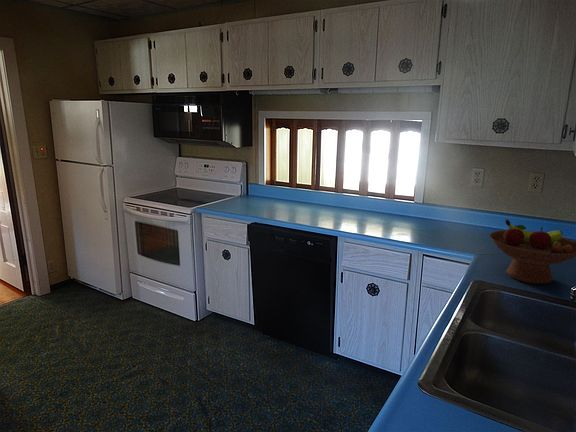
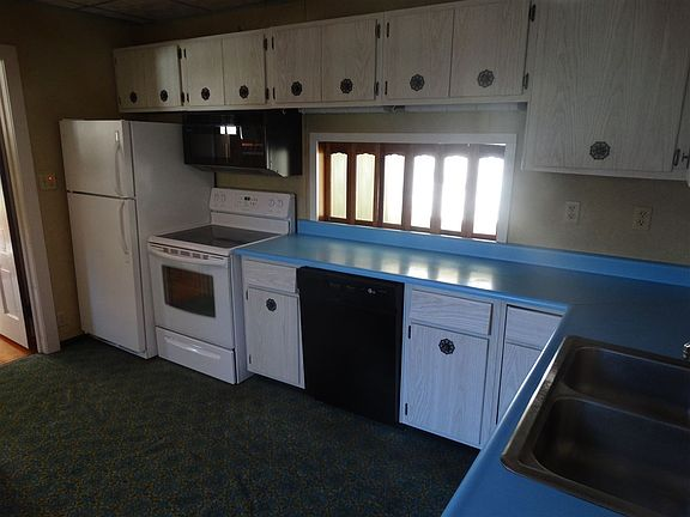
- fruit bowl (532, 252)
